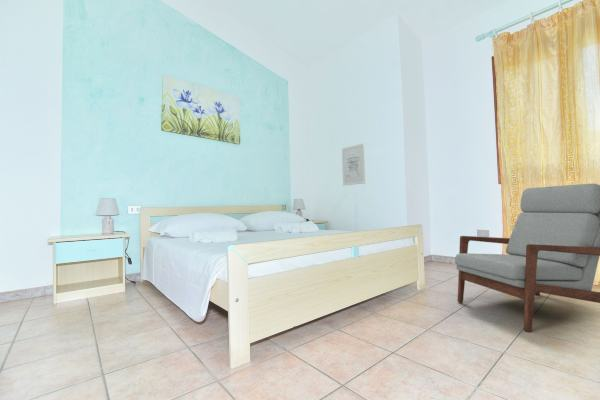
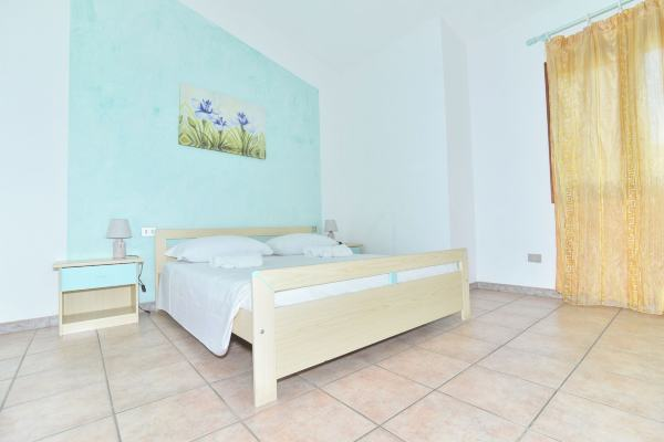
- wall art (353, 165)
- armchair (527, 247)
